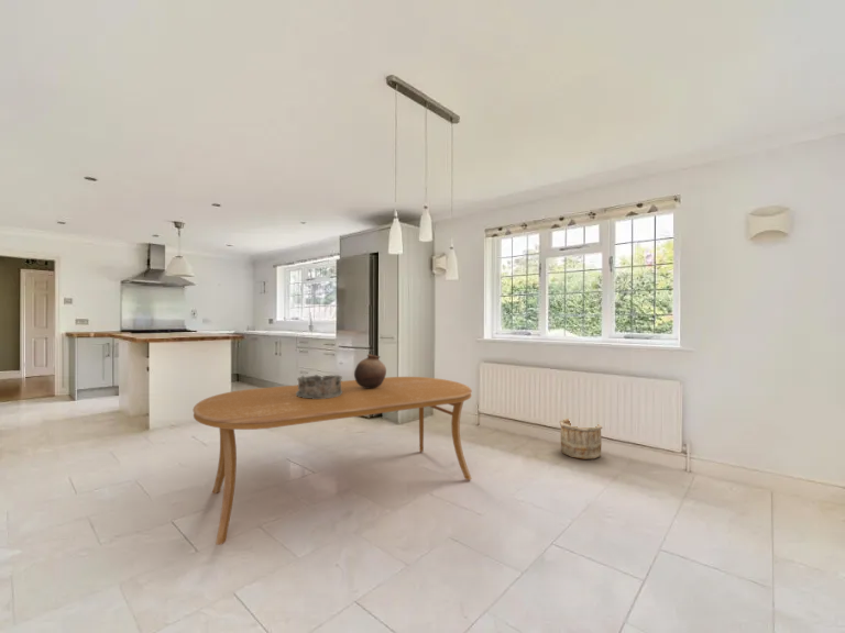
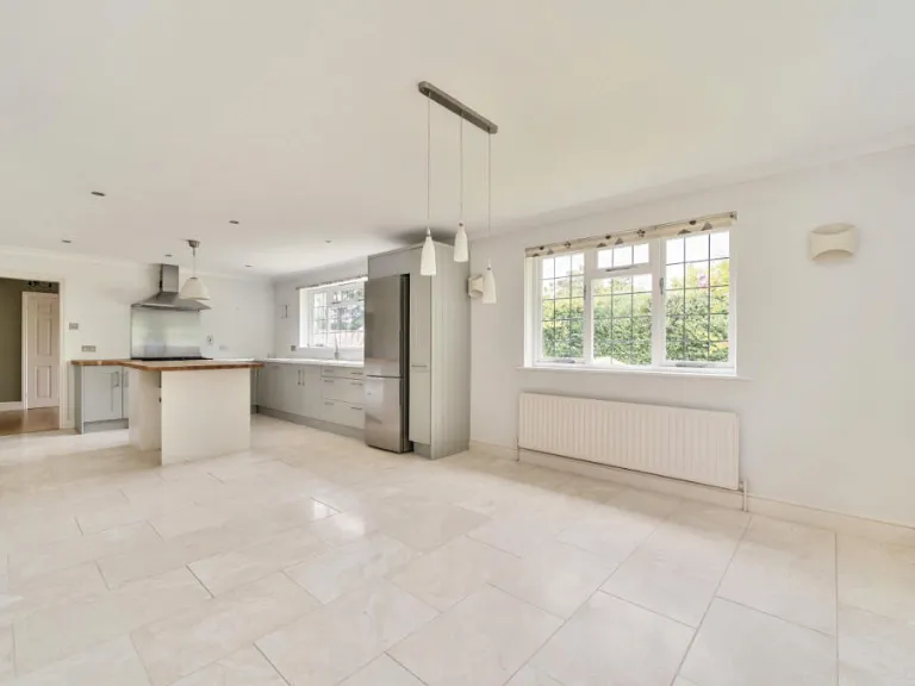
- pottery (371, 370)
- dining table (343, 418)
- wooden bucket (580, 437)
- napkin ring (319, 384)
